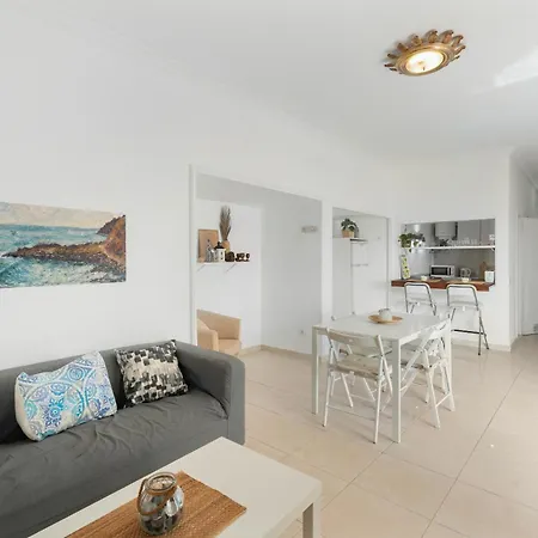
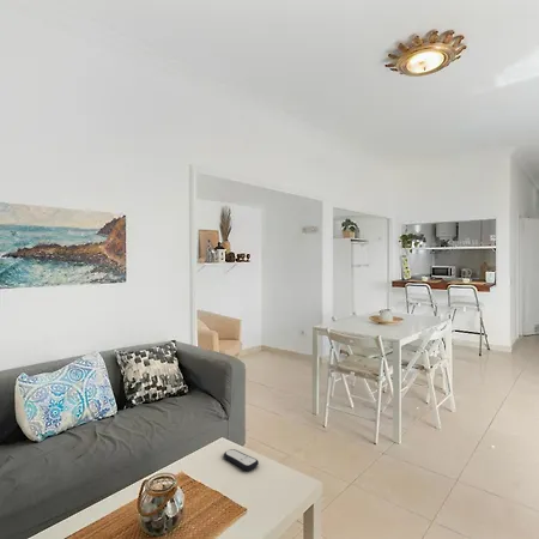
+ remote control (240, 459)
